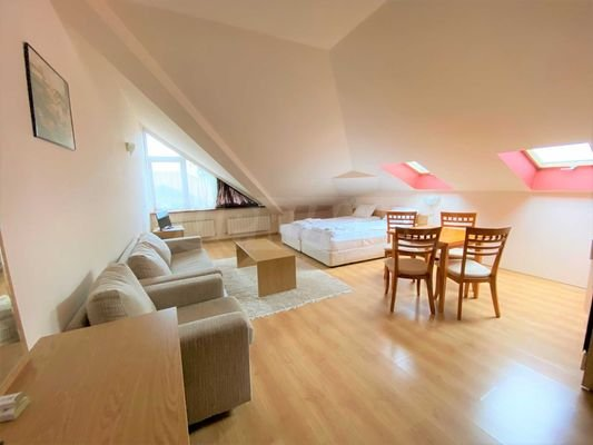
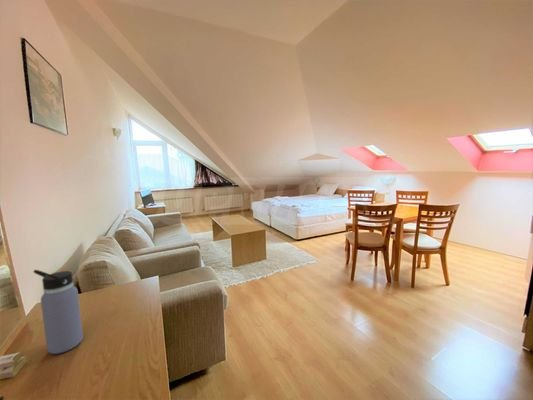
+ water bottle (59, 306)
